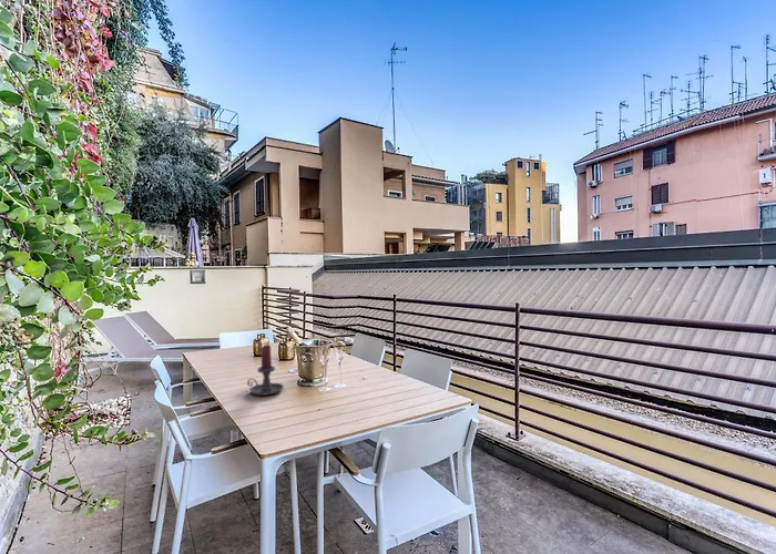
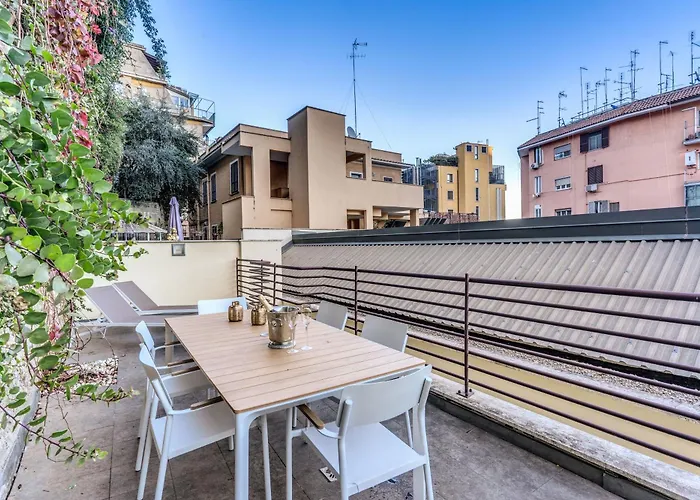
- candle holder (263, 368)
